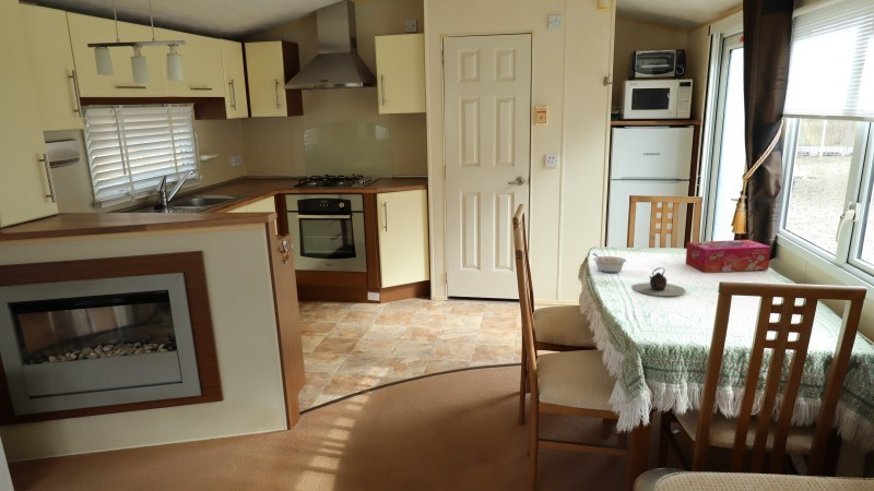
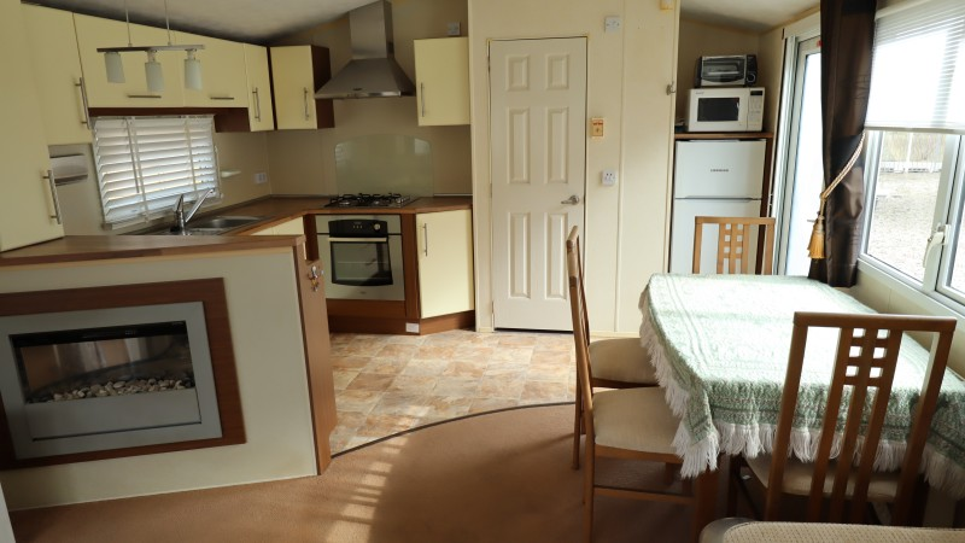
- tissue box (727, 255)
- teapot (659, 277)
- legume (607, 263)
